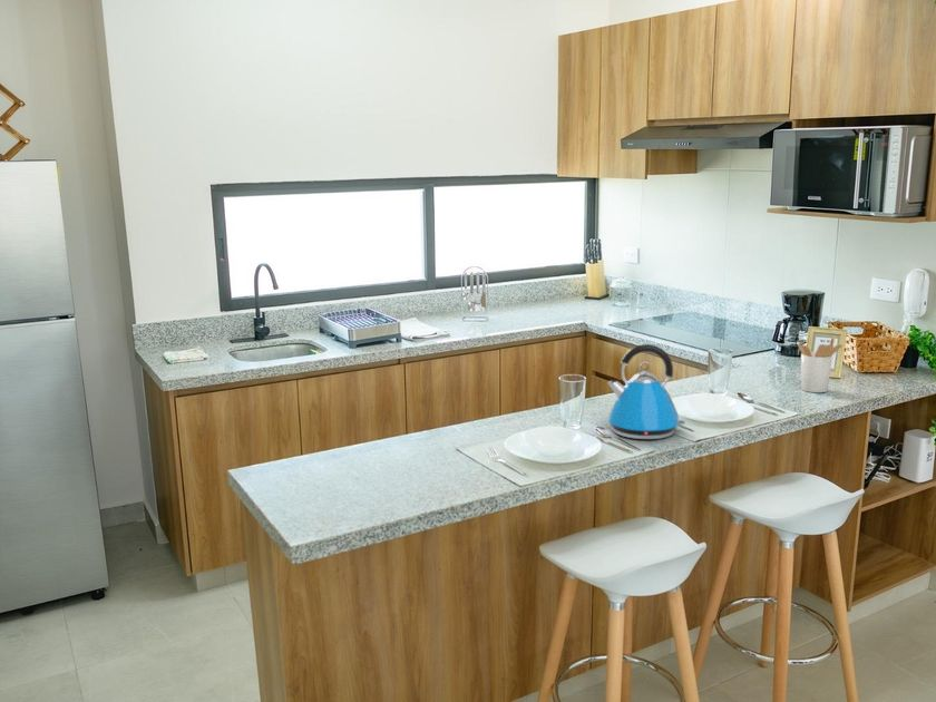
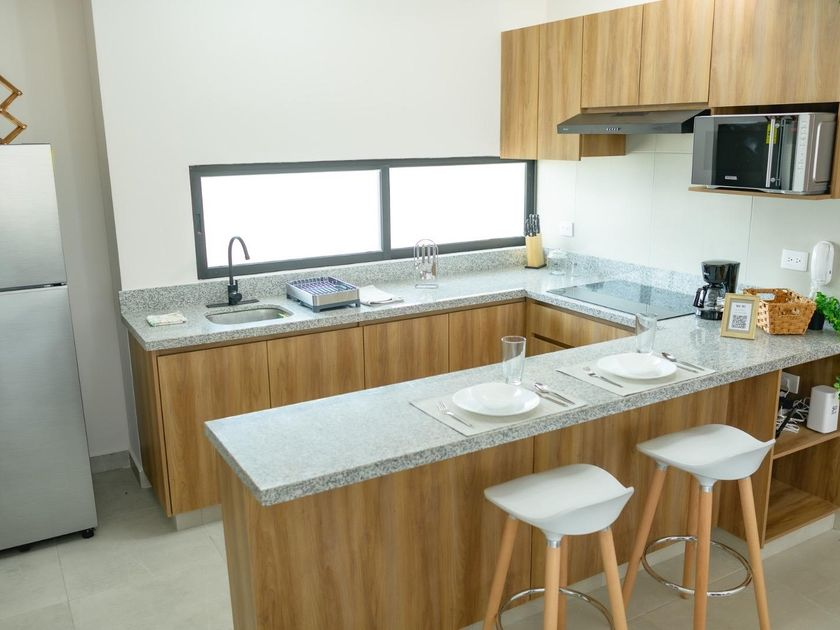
- utensil holder (820, 364)
- kettle (646, 388)
